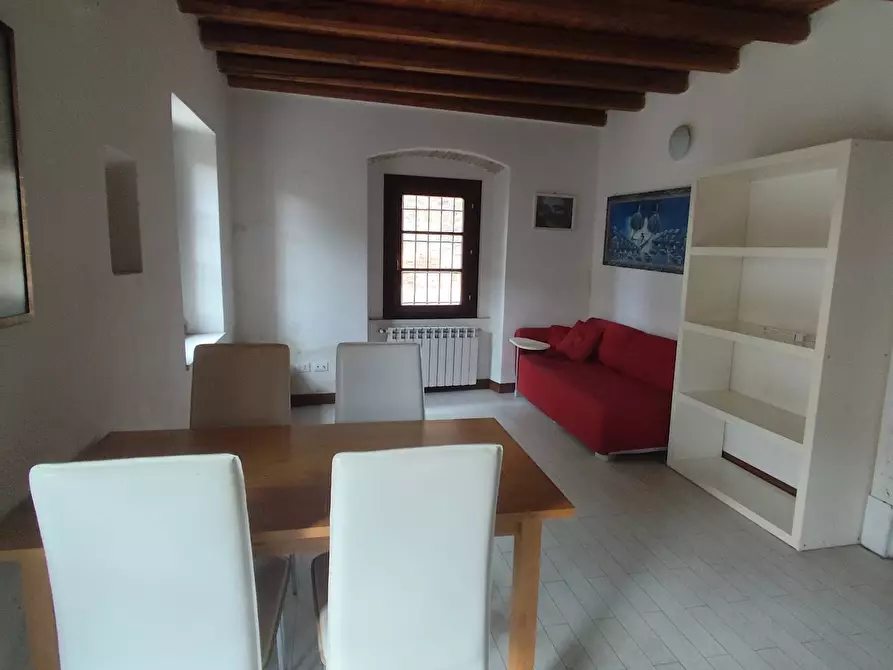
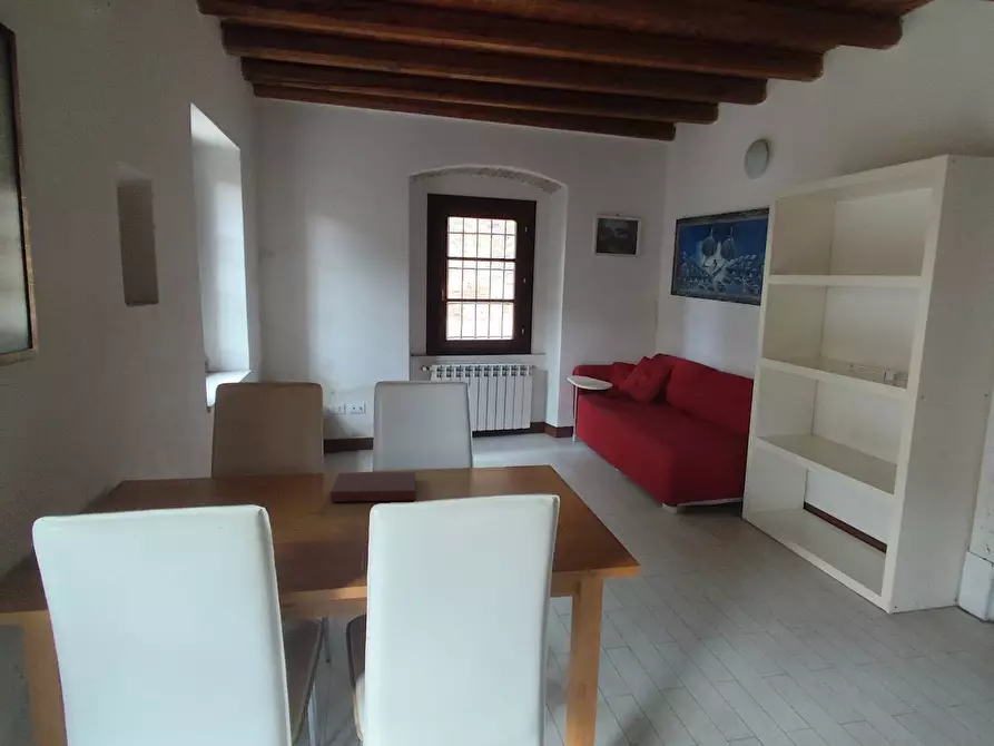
+ notebook (375, 485)
